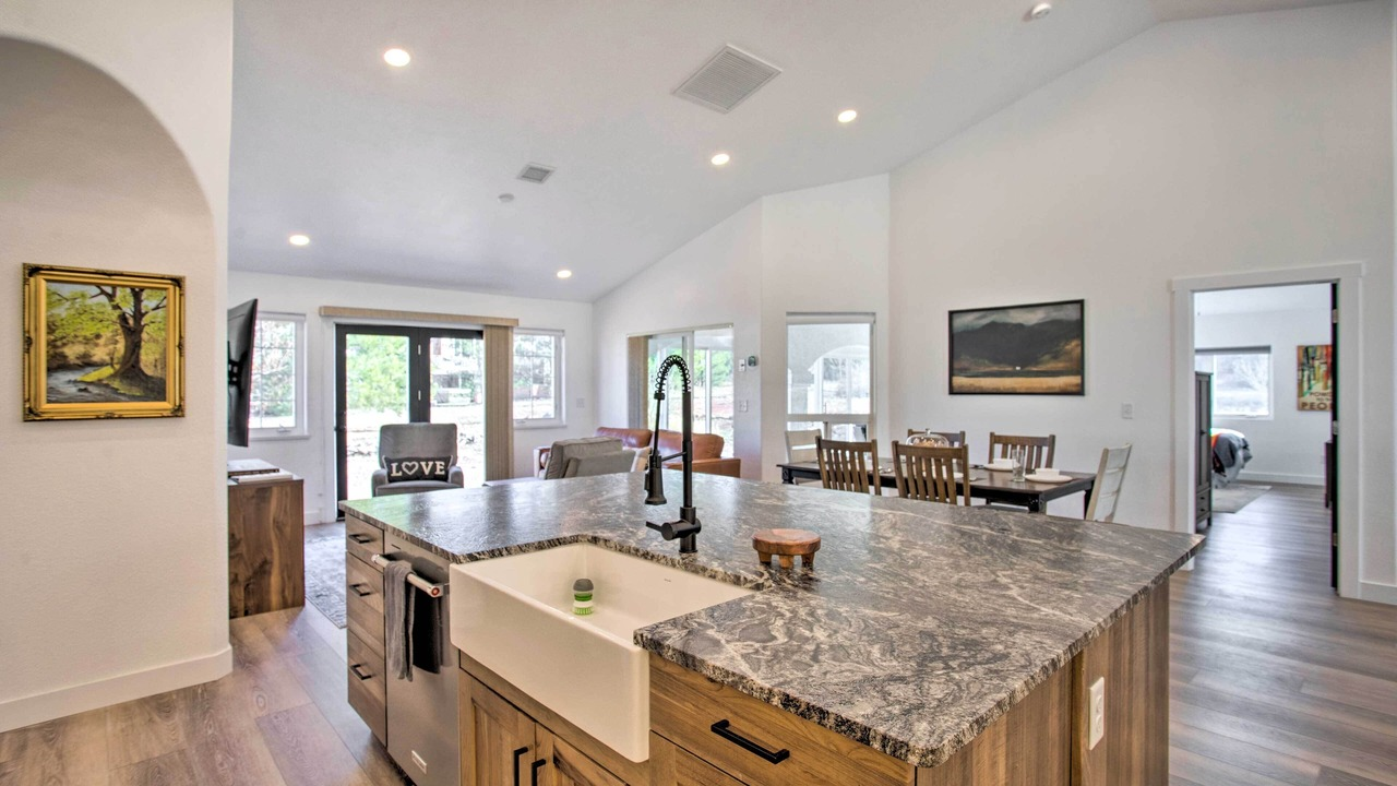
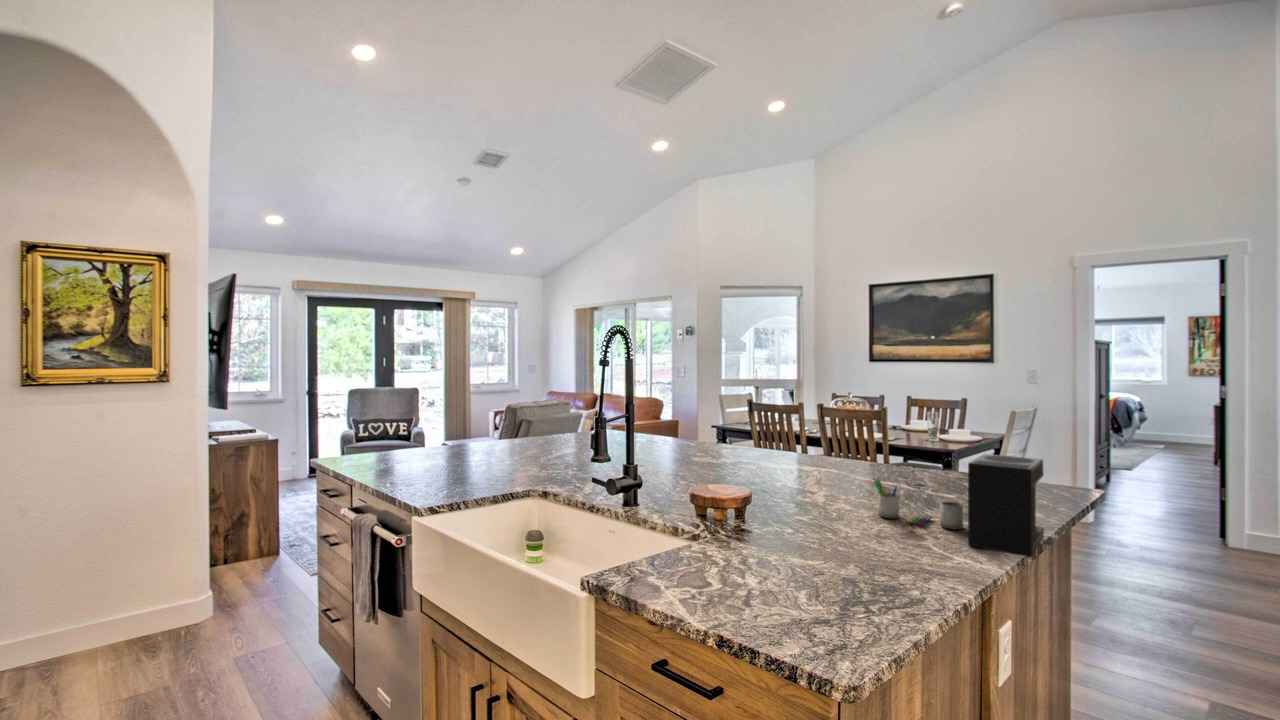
+ coffee maker (945, 501)
